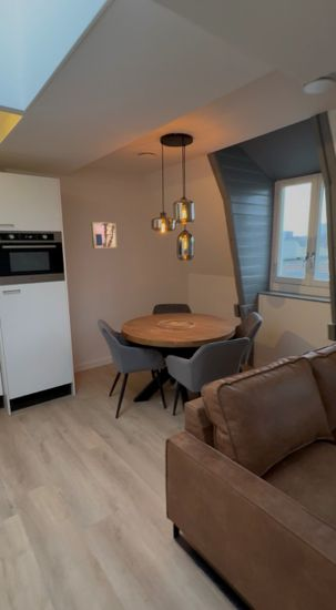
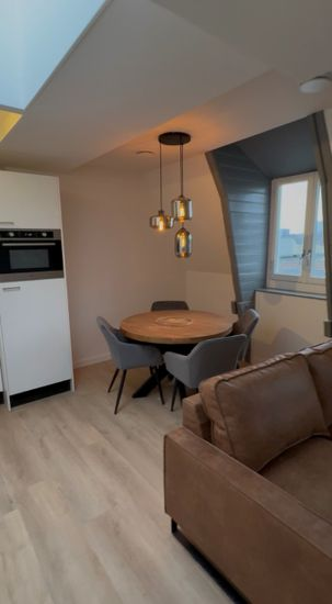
- wall art (104, 235)
